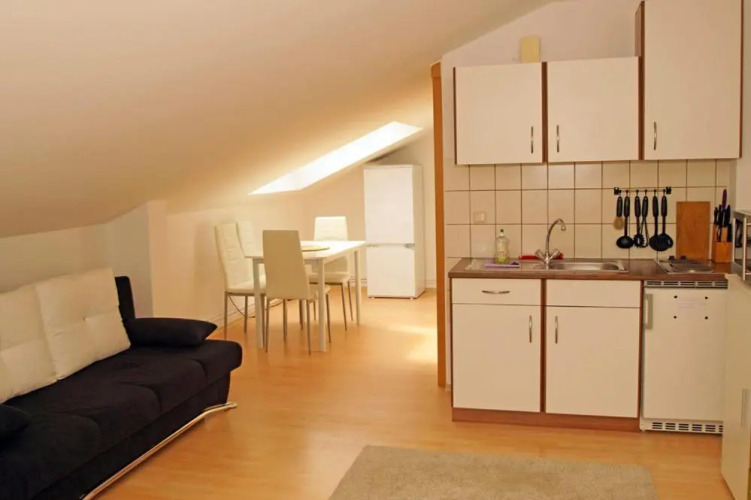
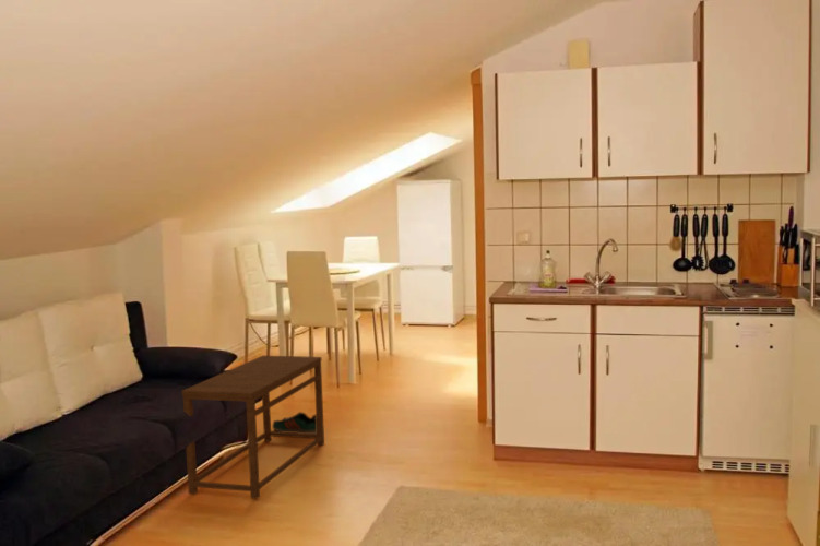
+ side table (263, 419)
+ sneaker (296, 420)
